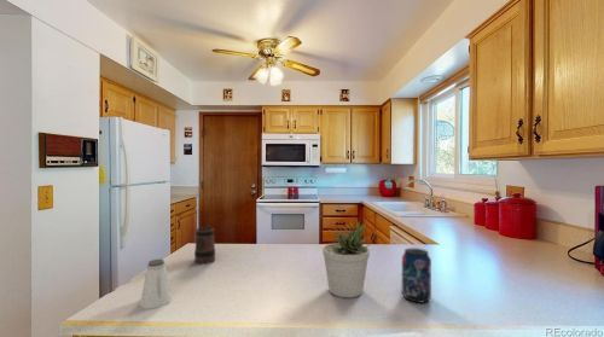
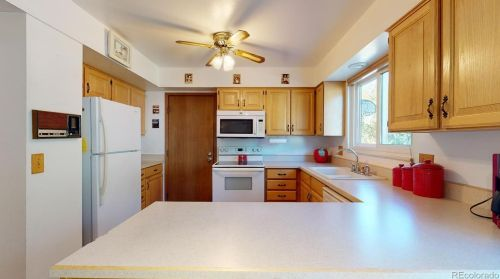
- saltshaker (156, 280)
- potted plant (345, 255)
- beverage can (416, 274)
- mug (205, 243)
